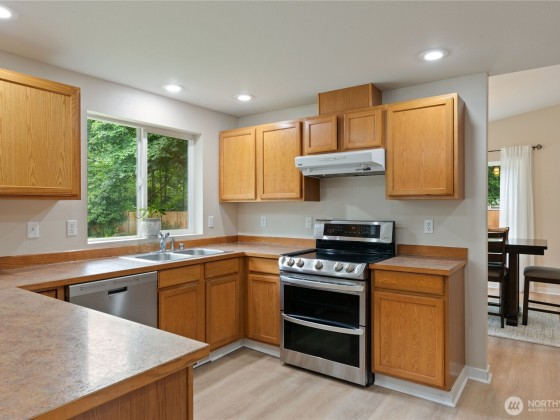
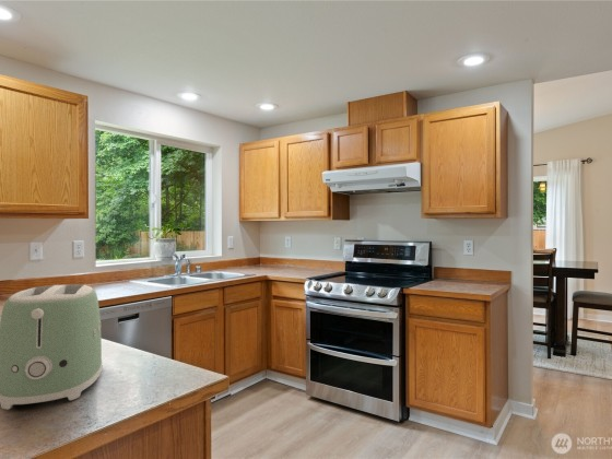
+ toaster (54, 334)
